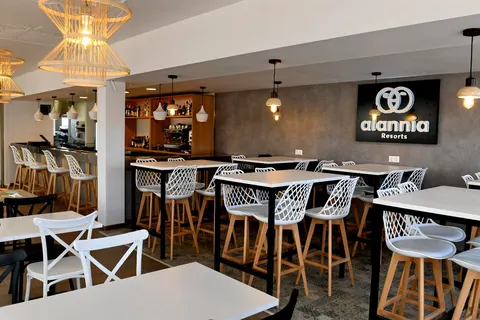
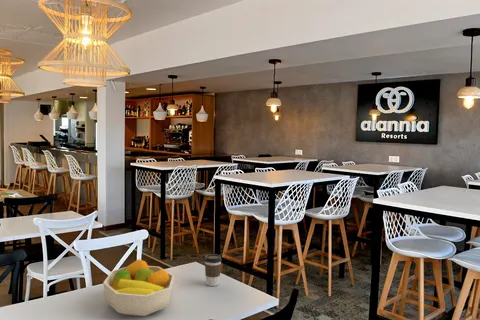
+ fruit bowl (139, 285)
+ coffee cup (212, 270)
